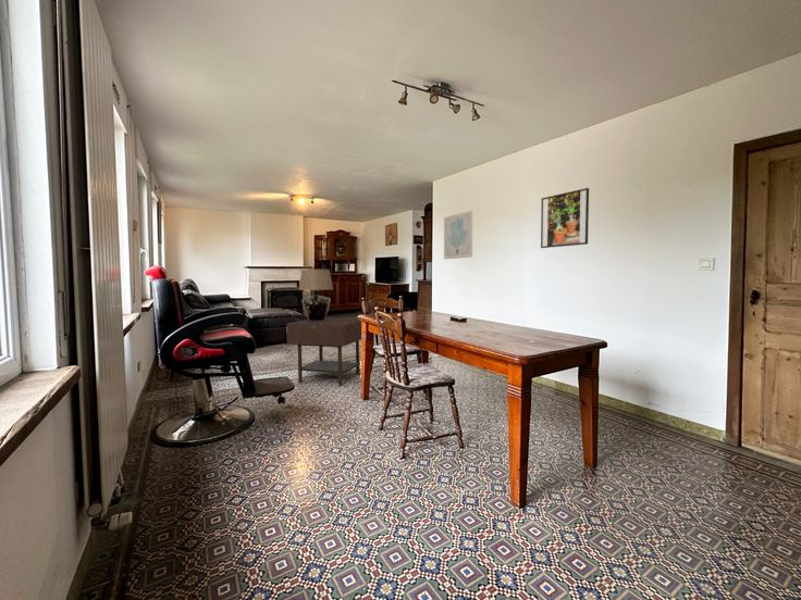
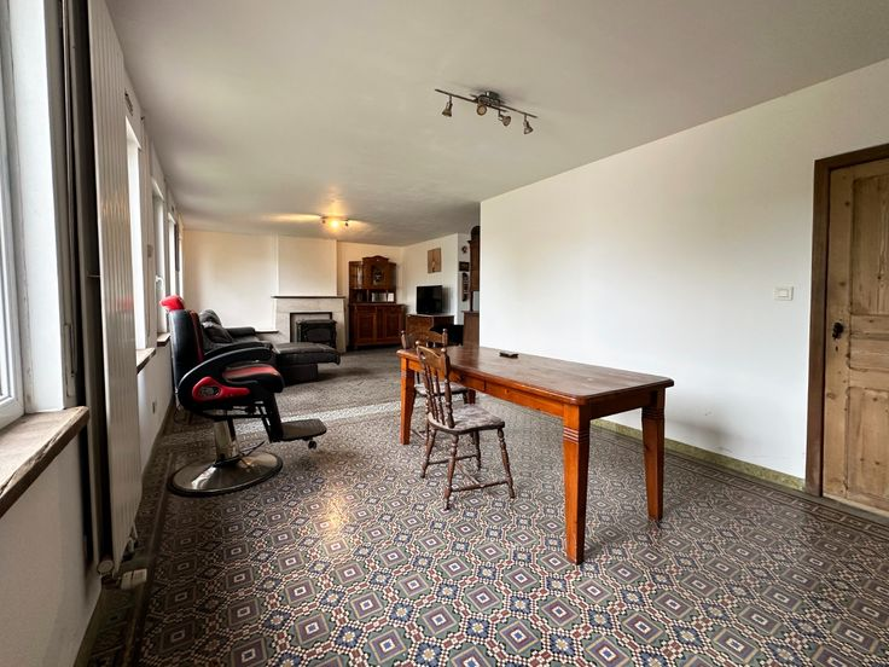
- side table (330, 346)
- wall art (457, 236)
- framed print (563, 220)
- table lamp (316, 295)
